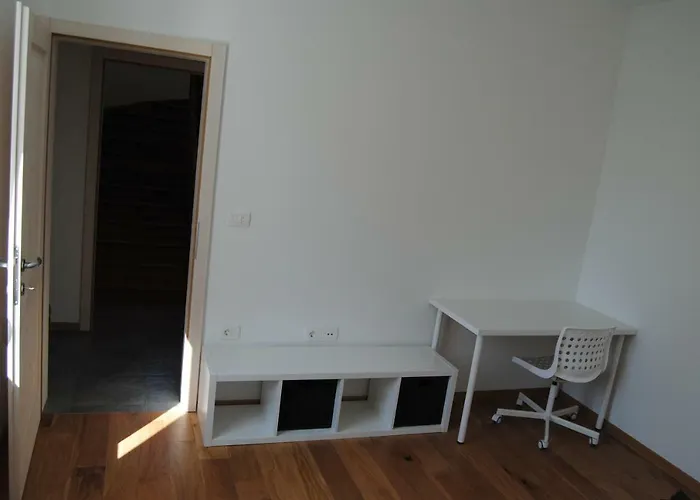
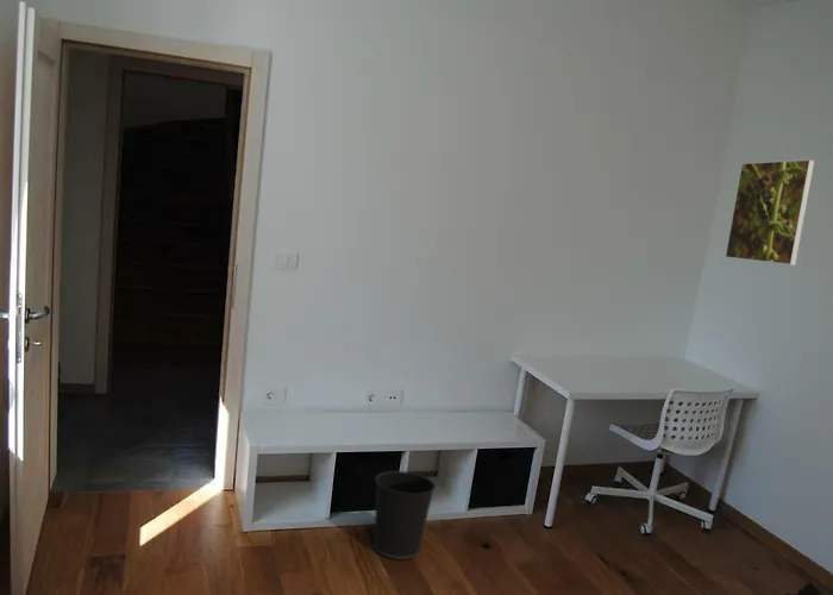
+ wastebasket (401, 514)
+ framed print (766, 212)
